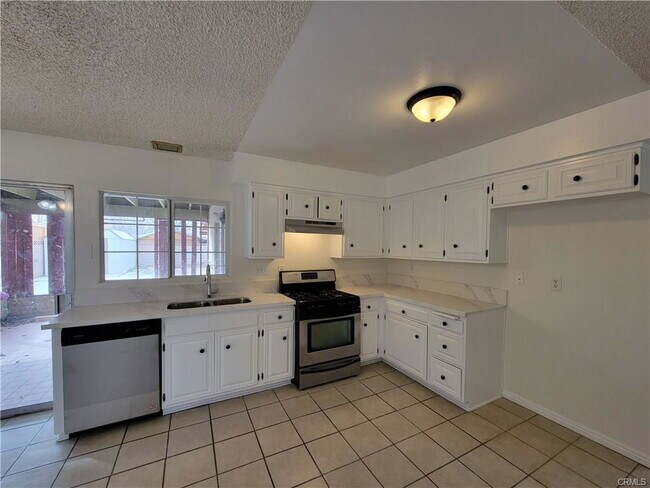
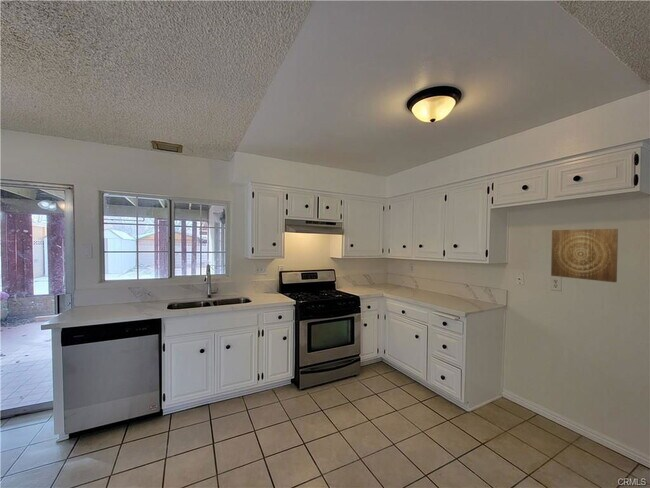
+ wall art (581, 254)
